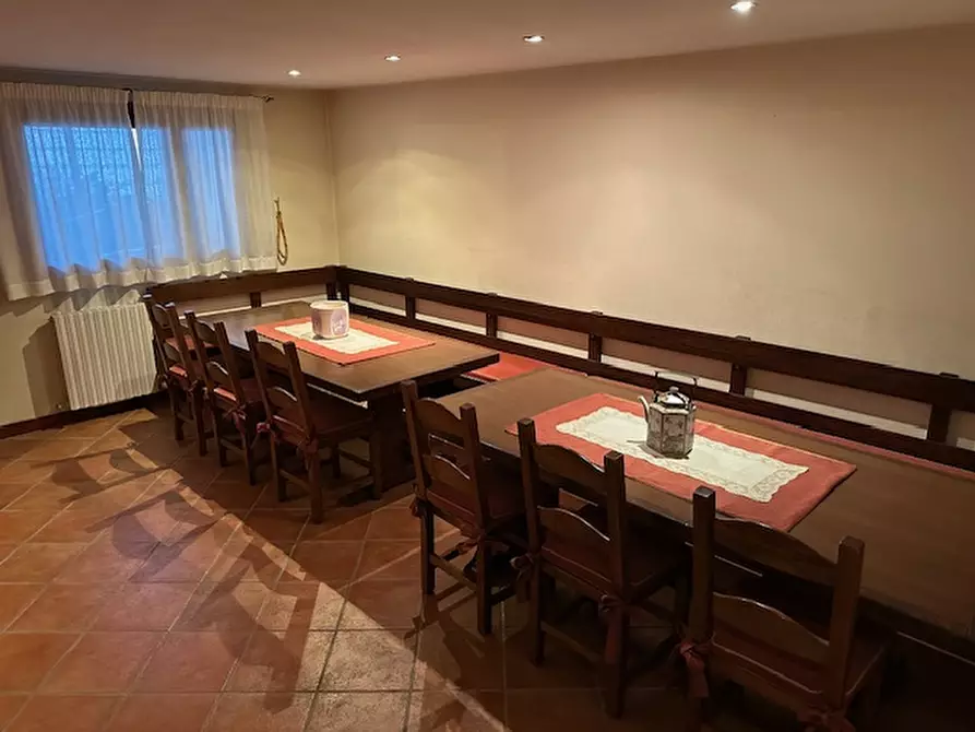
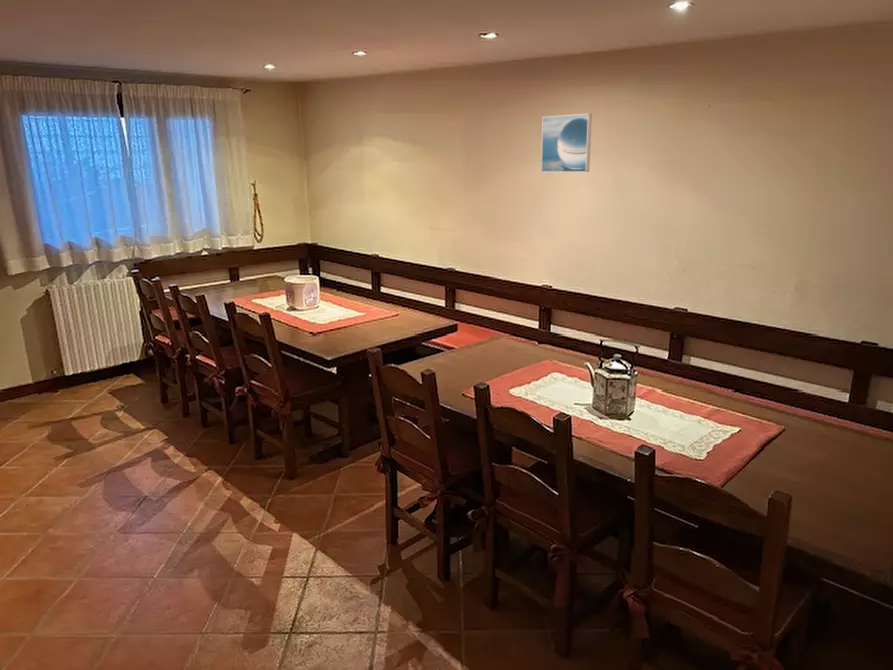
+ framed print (565, 144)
